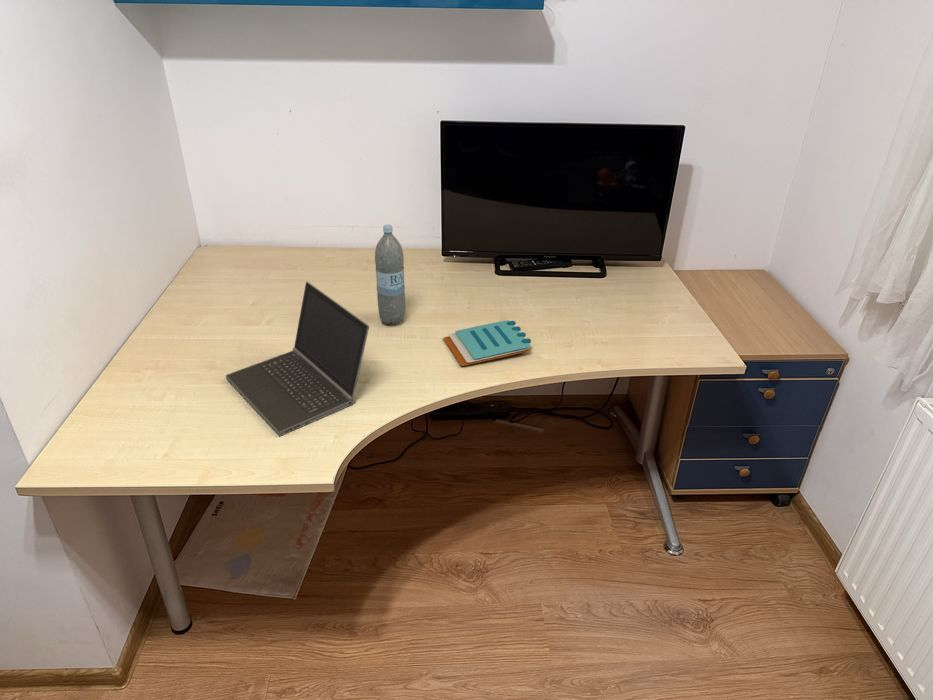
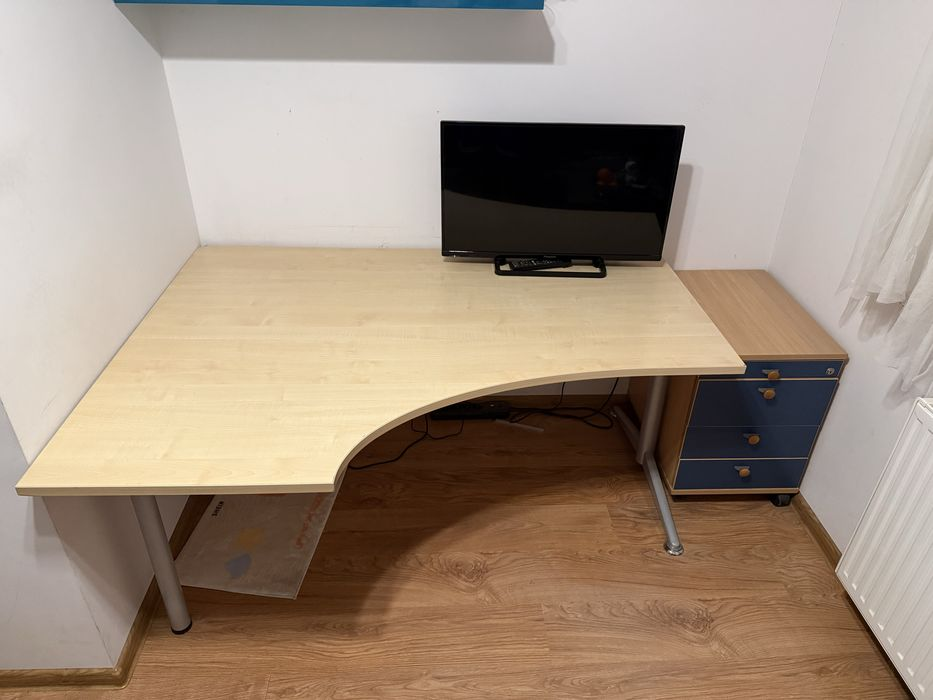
- water bottle (390, 275)
- notebook (487, 340)
- laptop computer (294, 353)
